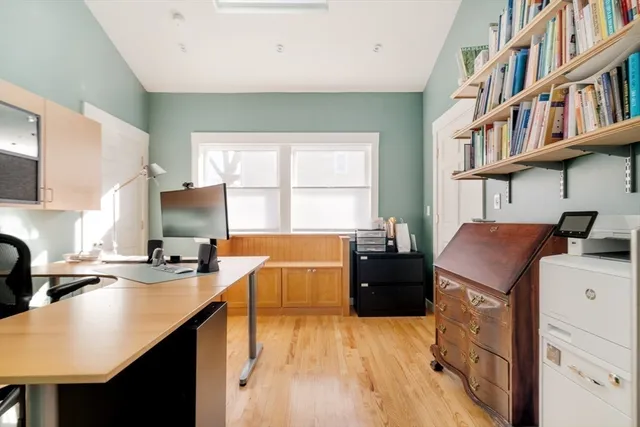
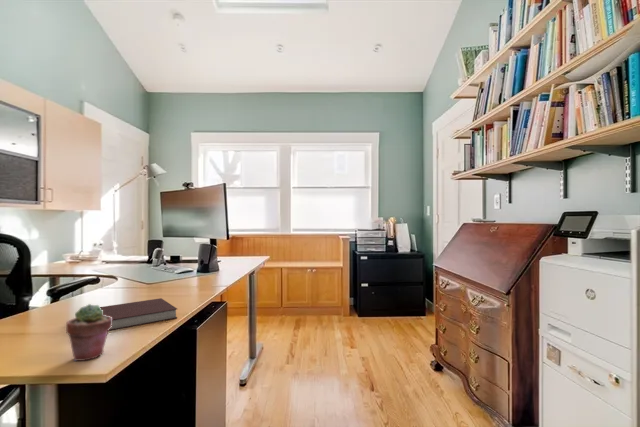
+ notebook (128, 314)
+ potted succulent (89, 330)
